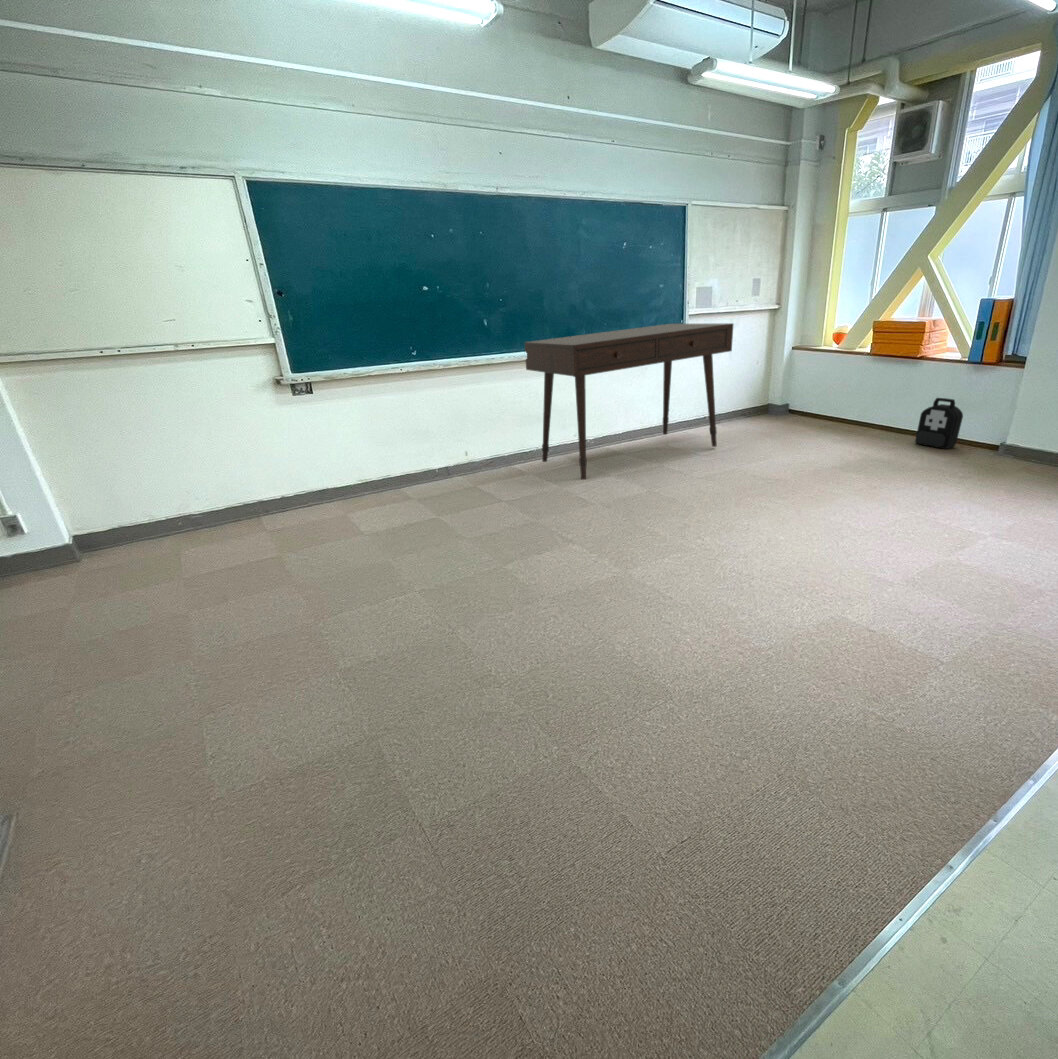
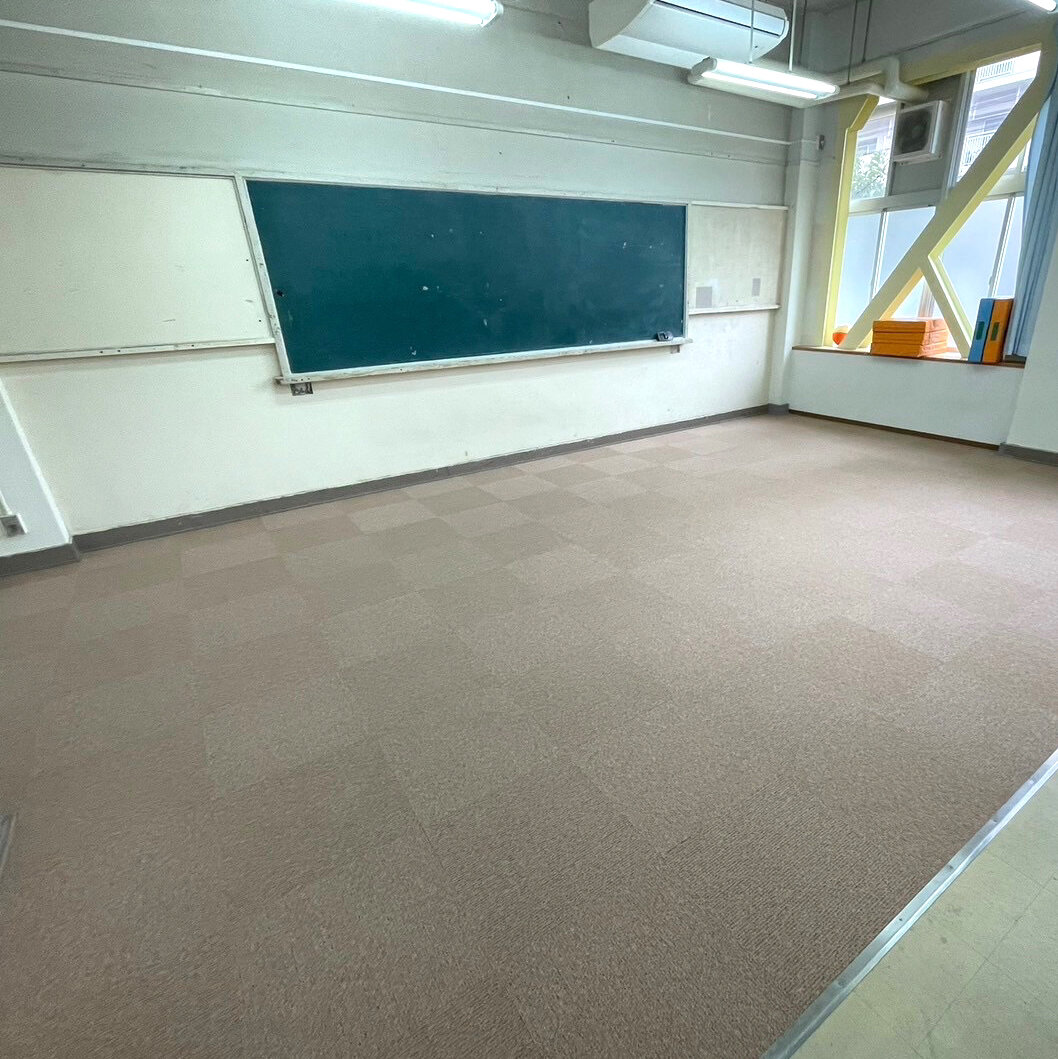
- desk (626, 368)
- backpack (940, 422)
